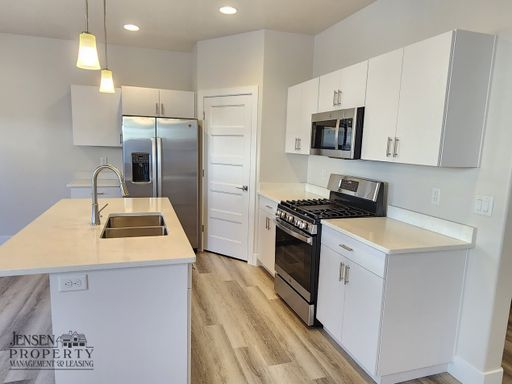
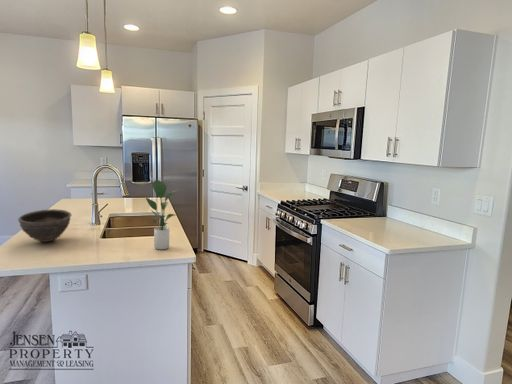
+ potted plant (160, 216)
+ bowl (45, 227)
